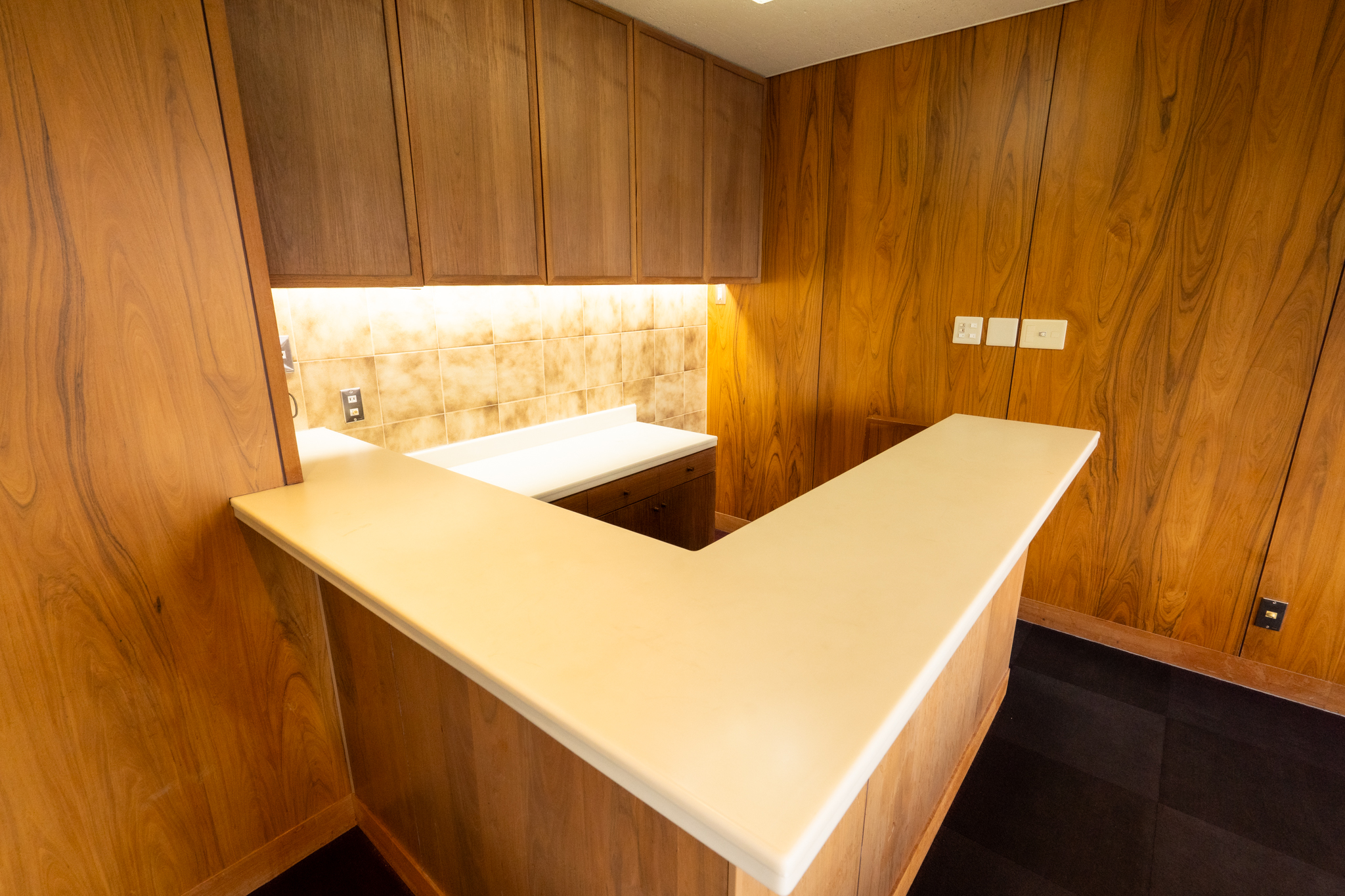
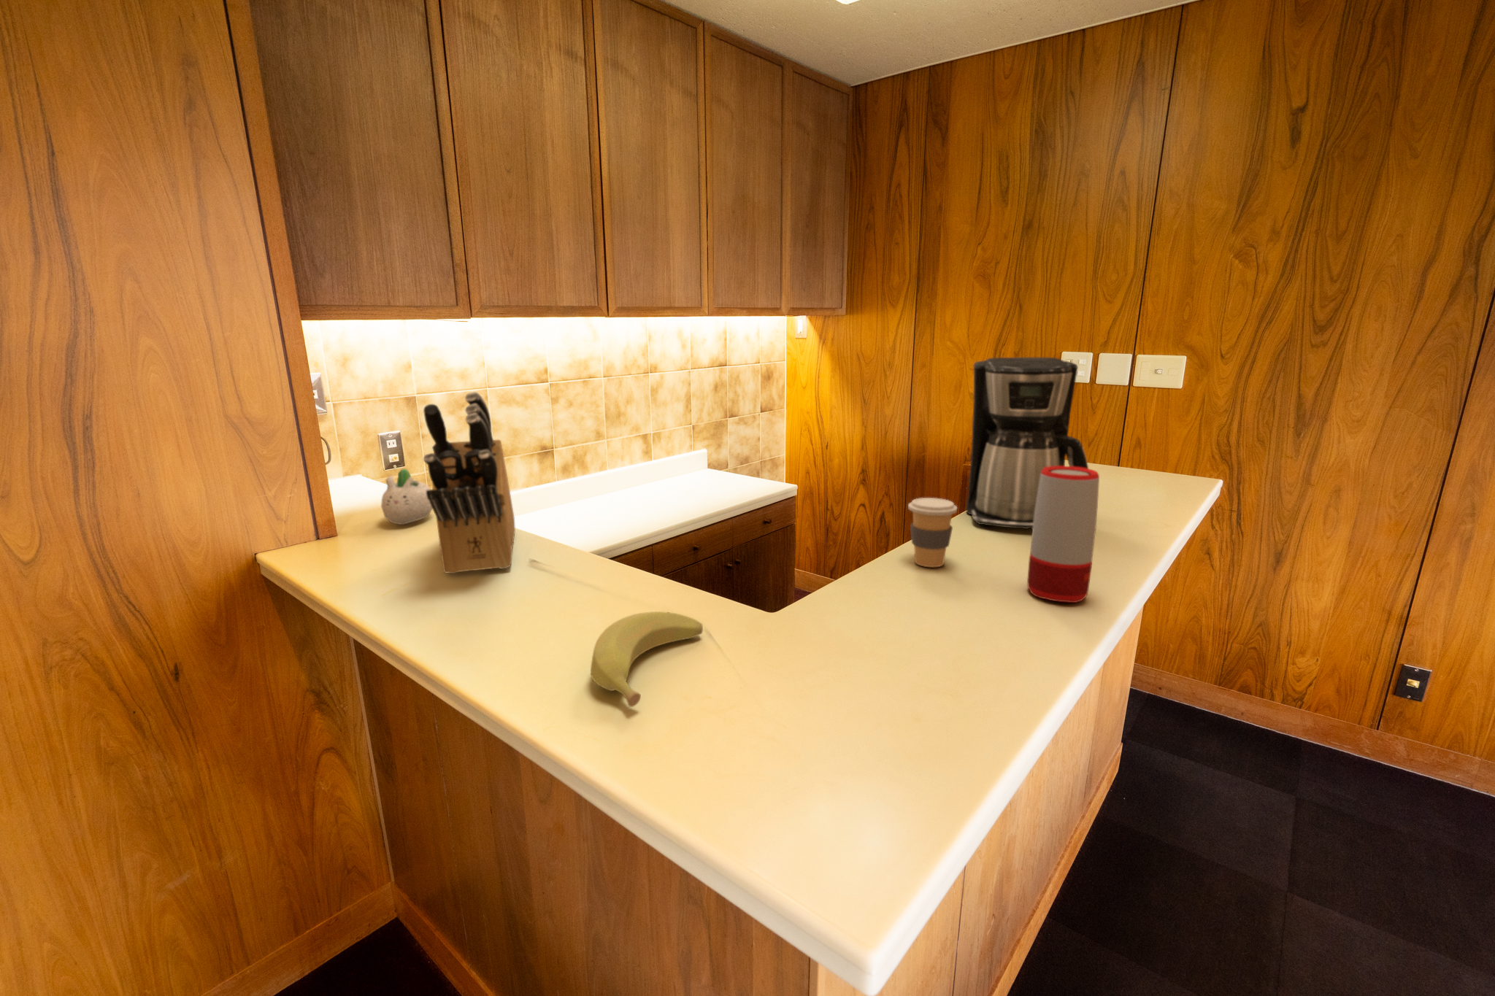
+ coffee maker (1030, 437)
+ knife block (472, 475)
+ speaker (1063, 534)
+ succulent planter (406, 495)
+ coffee cup (930, 532)
+ banana (648, 649)
